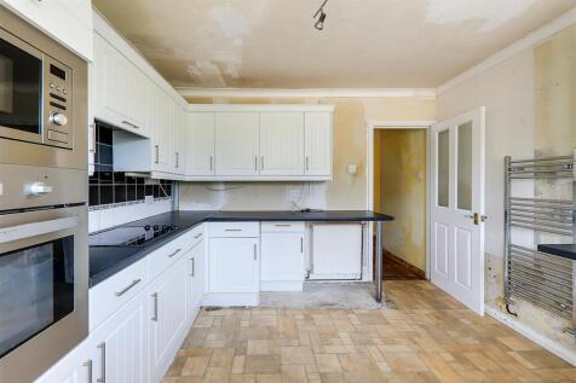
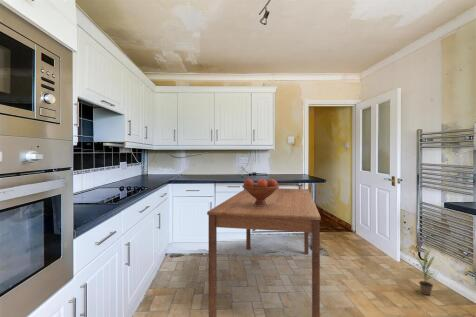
+ dining table (274, 230)
+ potted plant (425, 272)
+ fruit bowl (260, 191)
